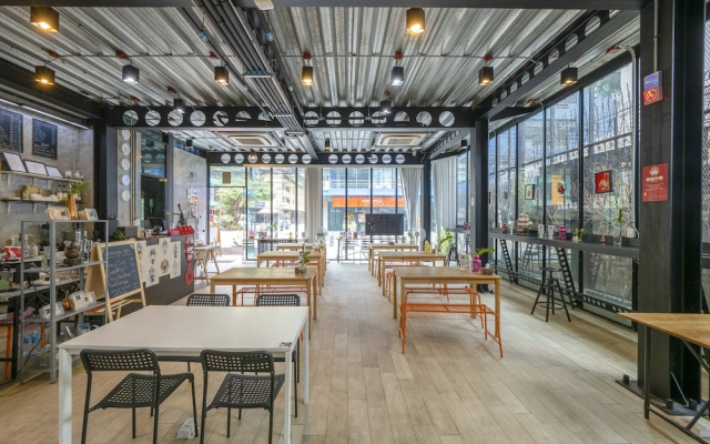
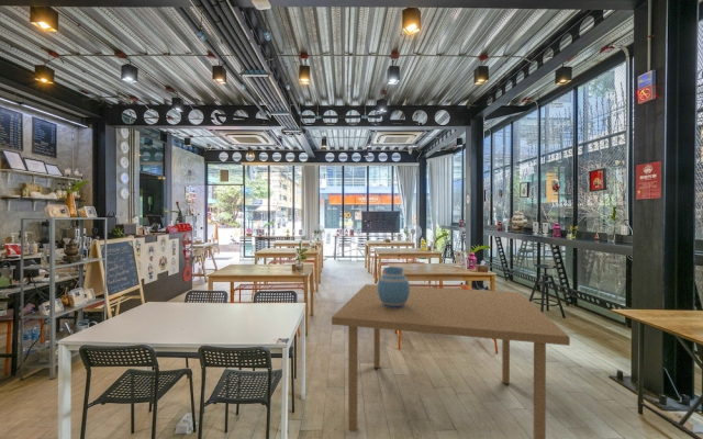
+ dining table (440, 334)
+ vase (393, 286)
